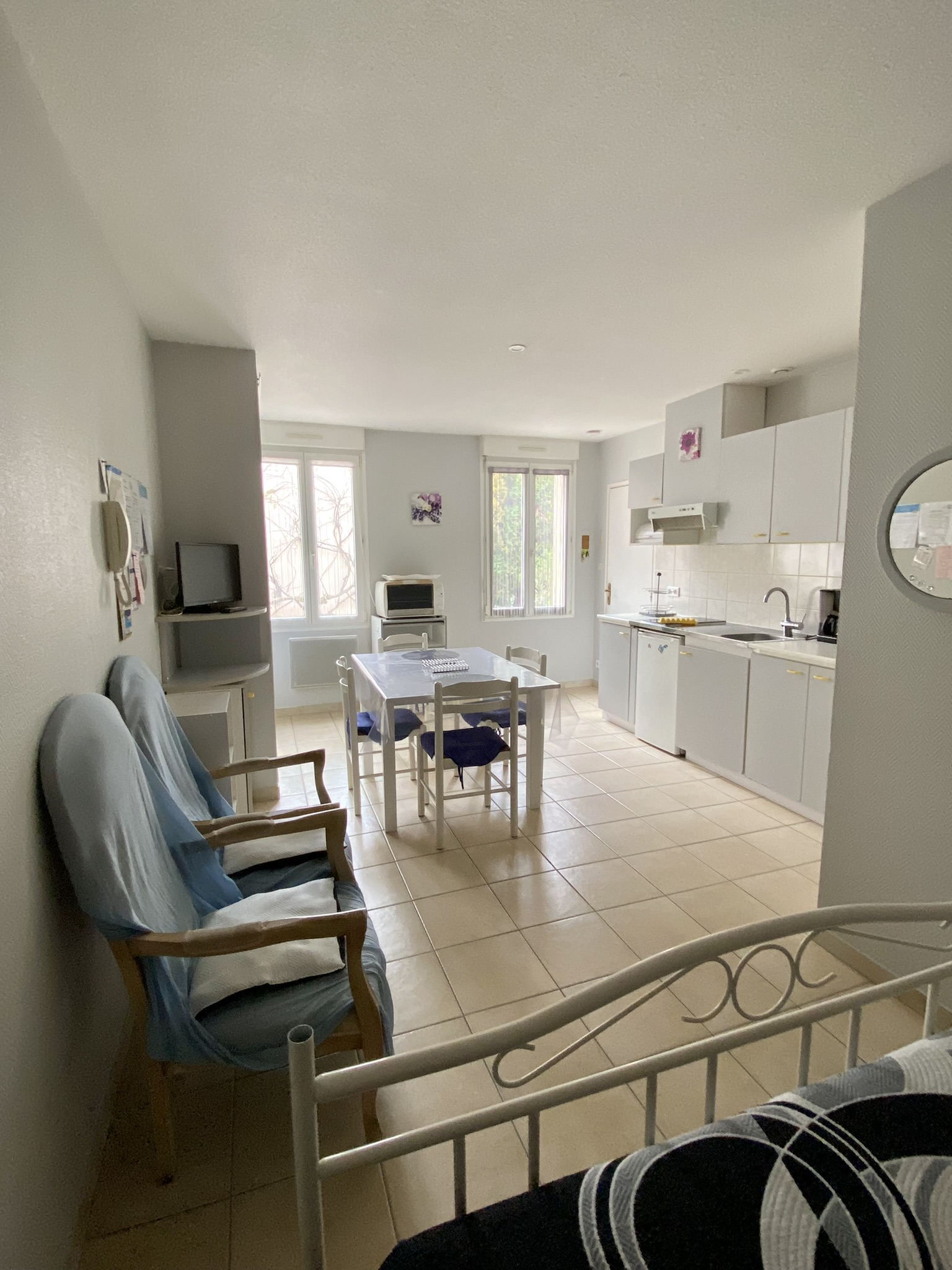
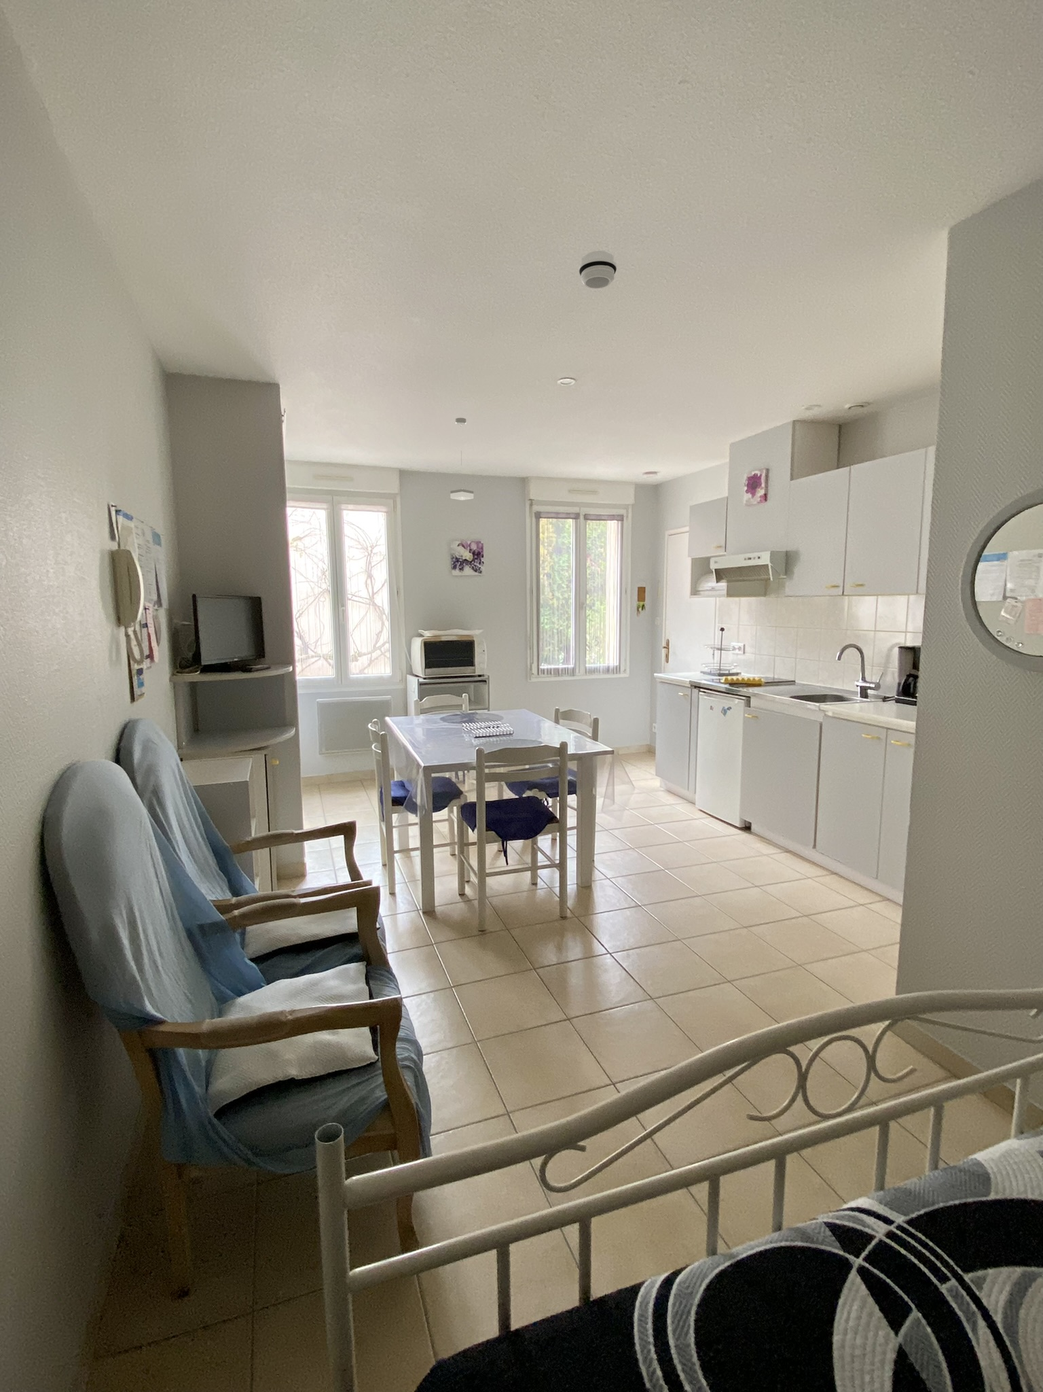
+ smoke detector (597, 271)
+ pendant lamp (461, 459)
